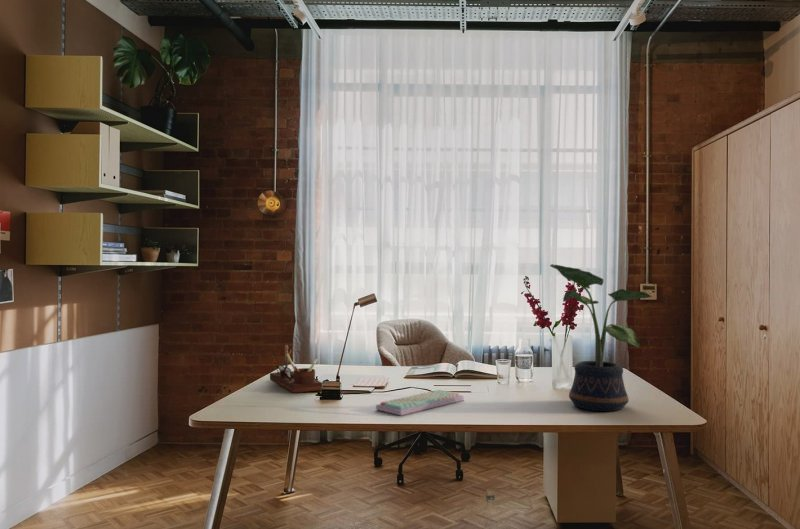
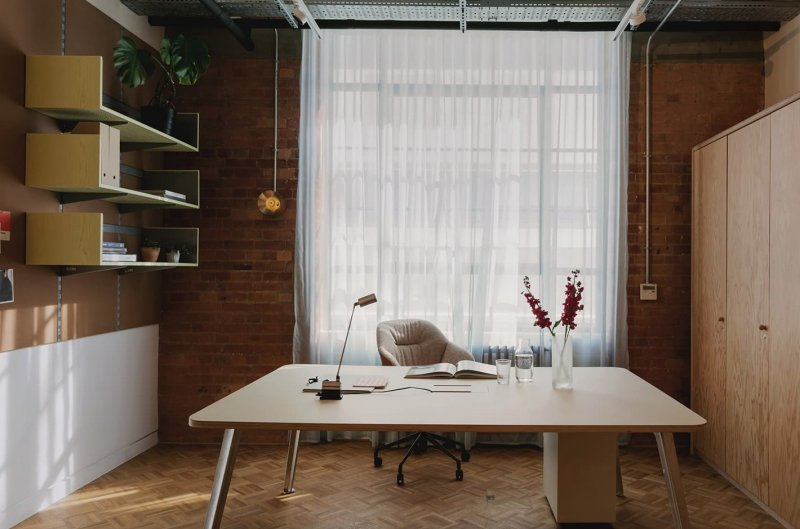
- keyboard (421, 401)
- desk organizer (295, 367)
- potted plant (595, 334)
